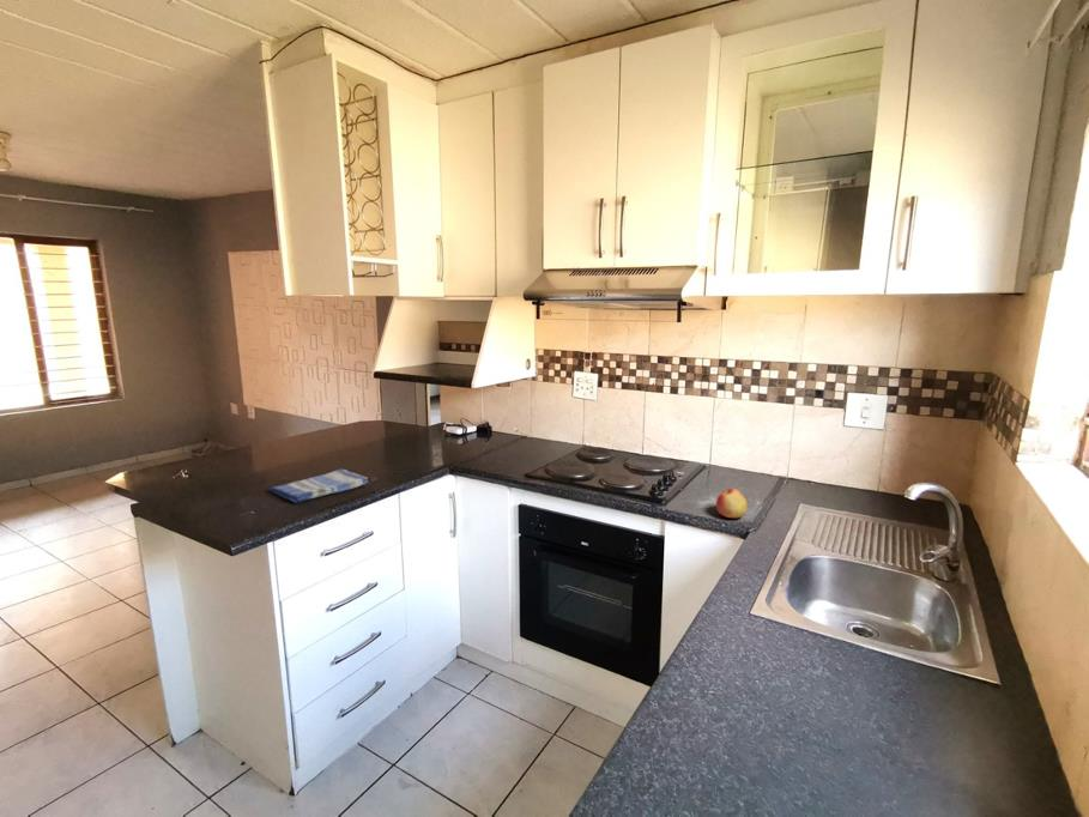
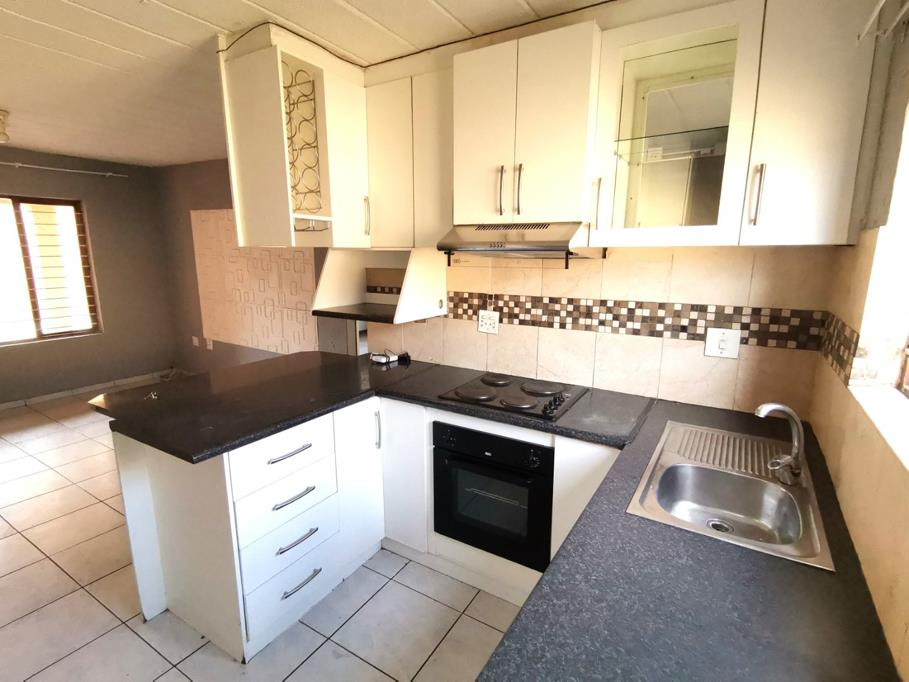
- dish towel (320, 483)
- apple (732, 502)
